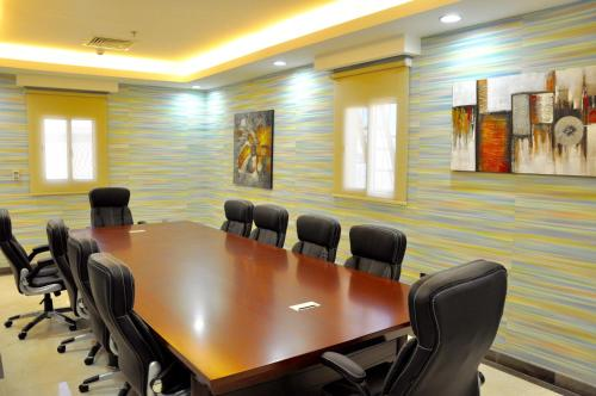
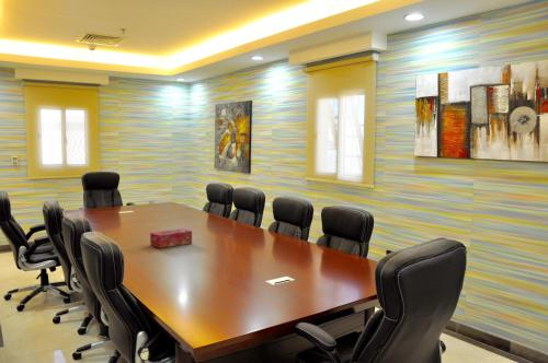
+ tissue box (171, 237)
